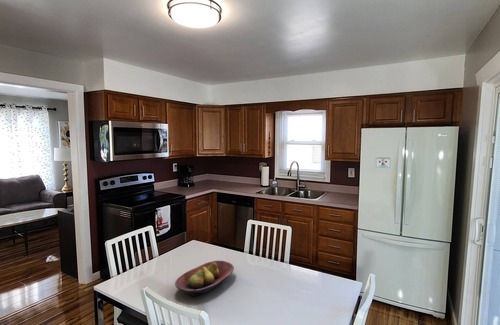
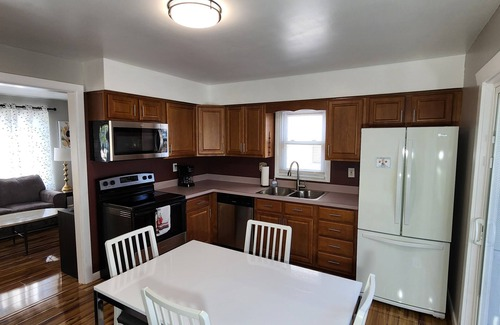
- fruit bowl (206, 275)
